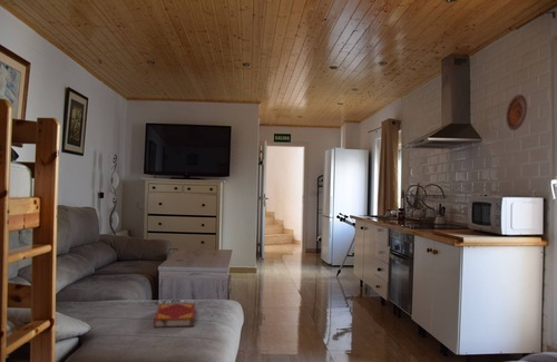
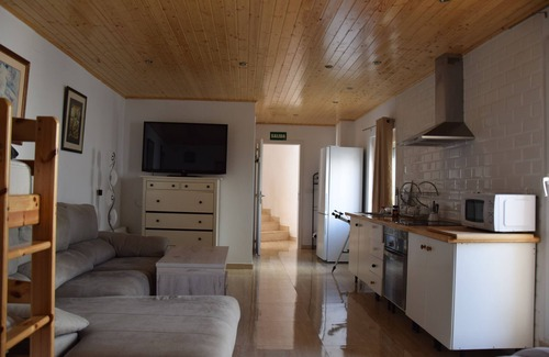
- decorative plate (516, 112)
- hardback book (175, 314)
